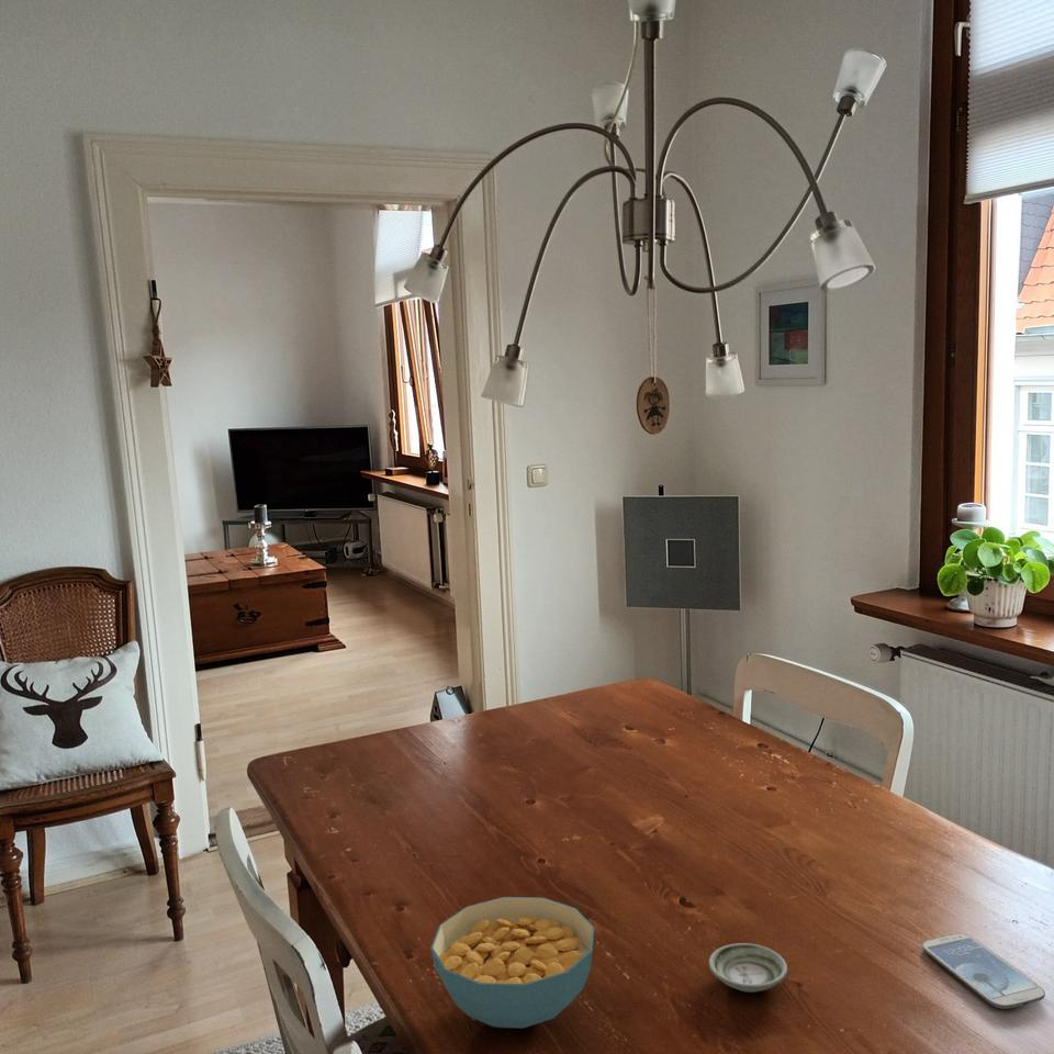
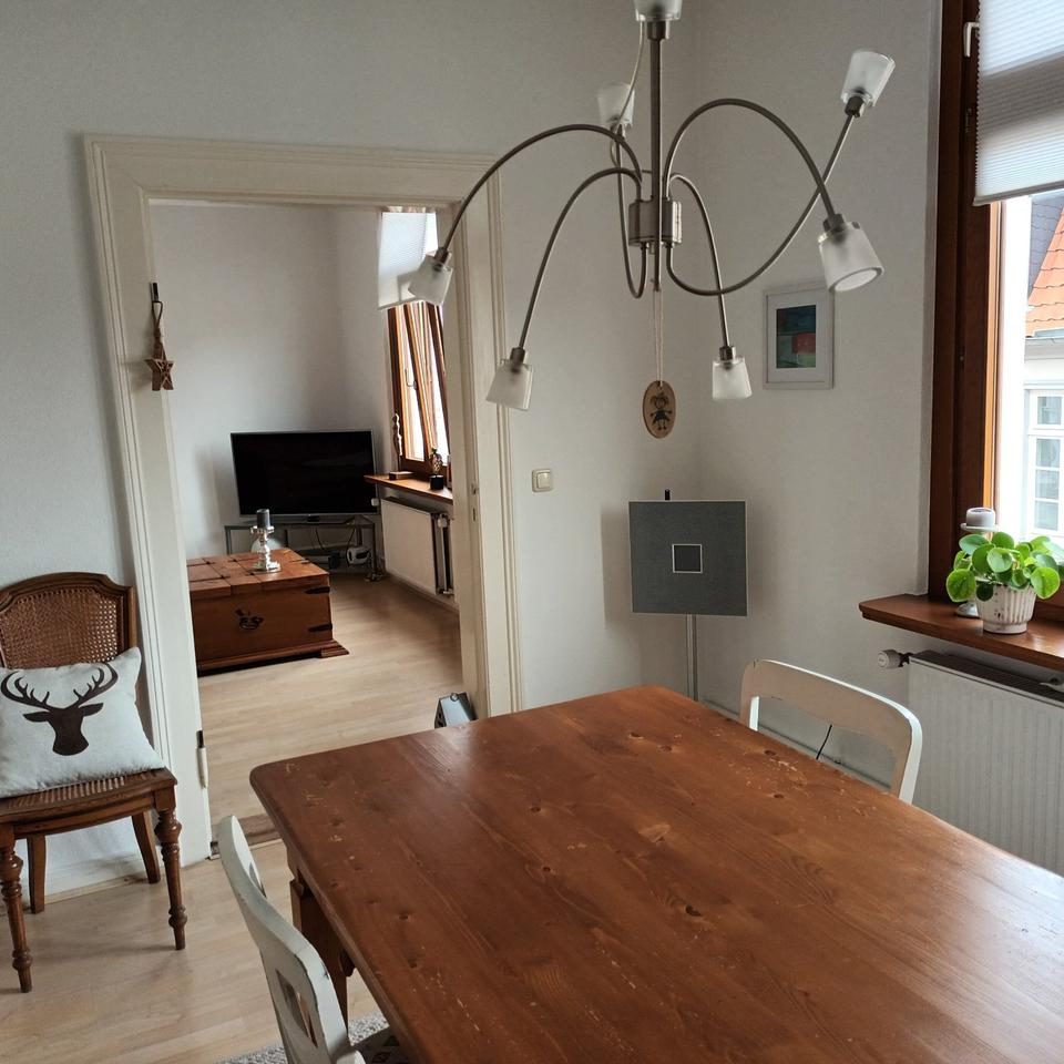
- smartphone (980, 969)
- cereal bowl (515, 974)
- saucer (748, 972)
